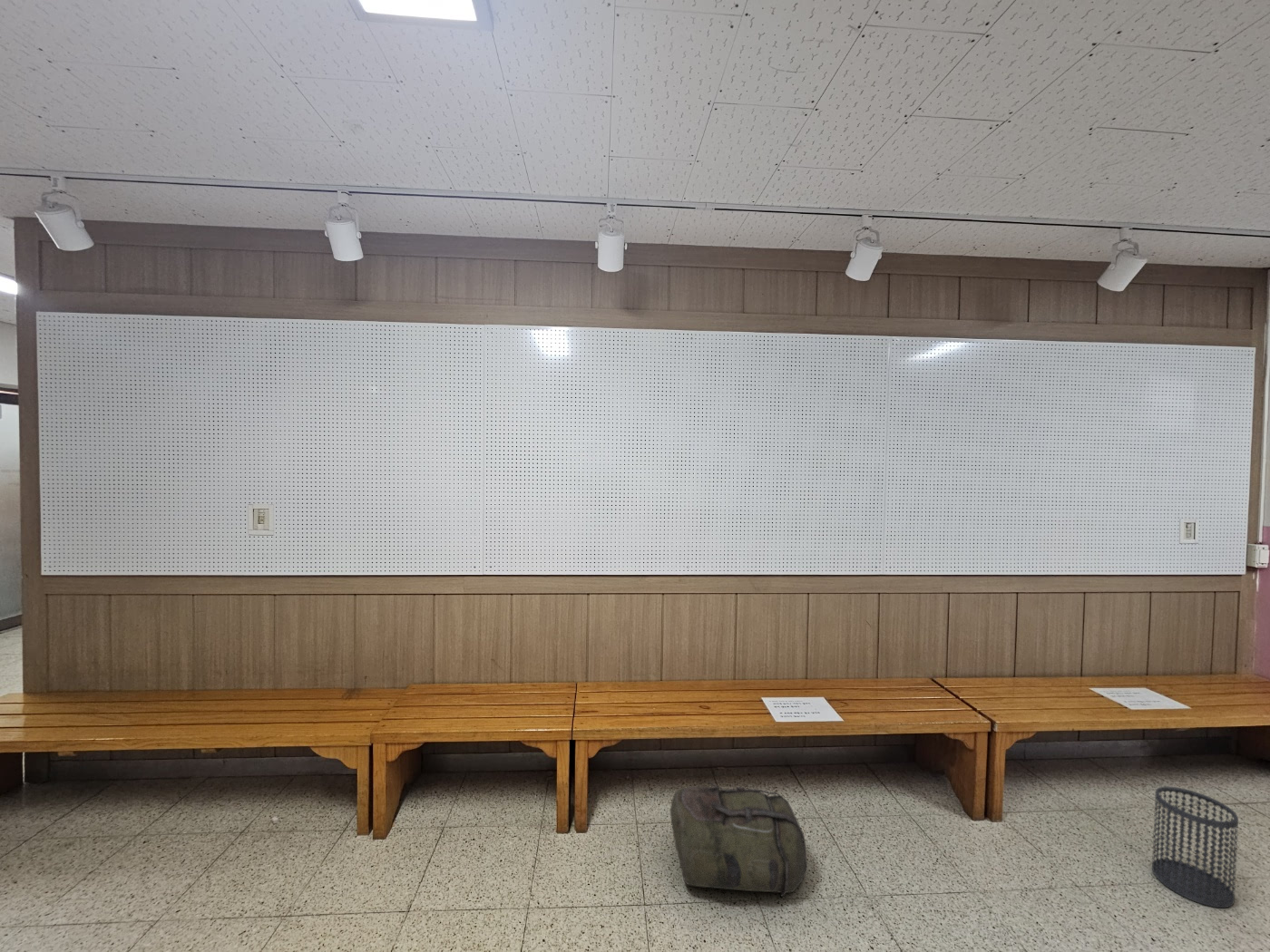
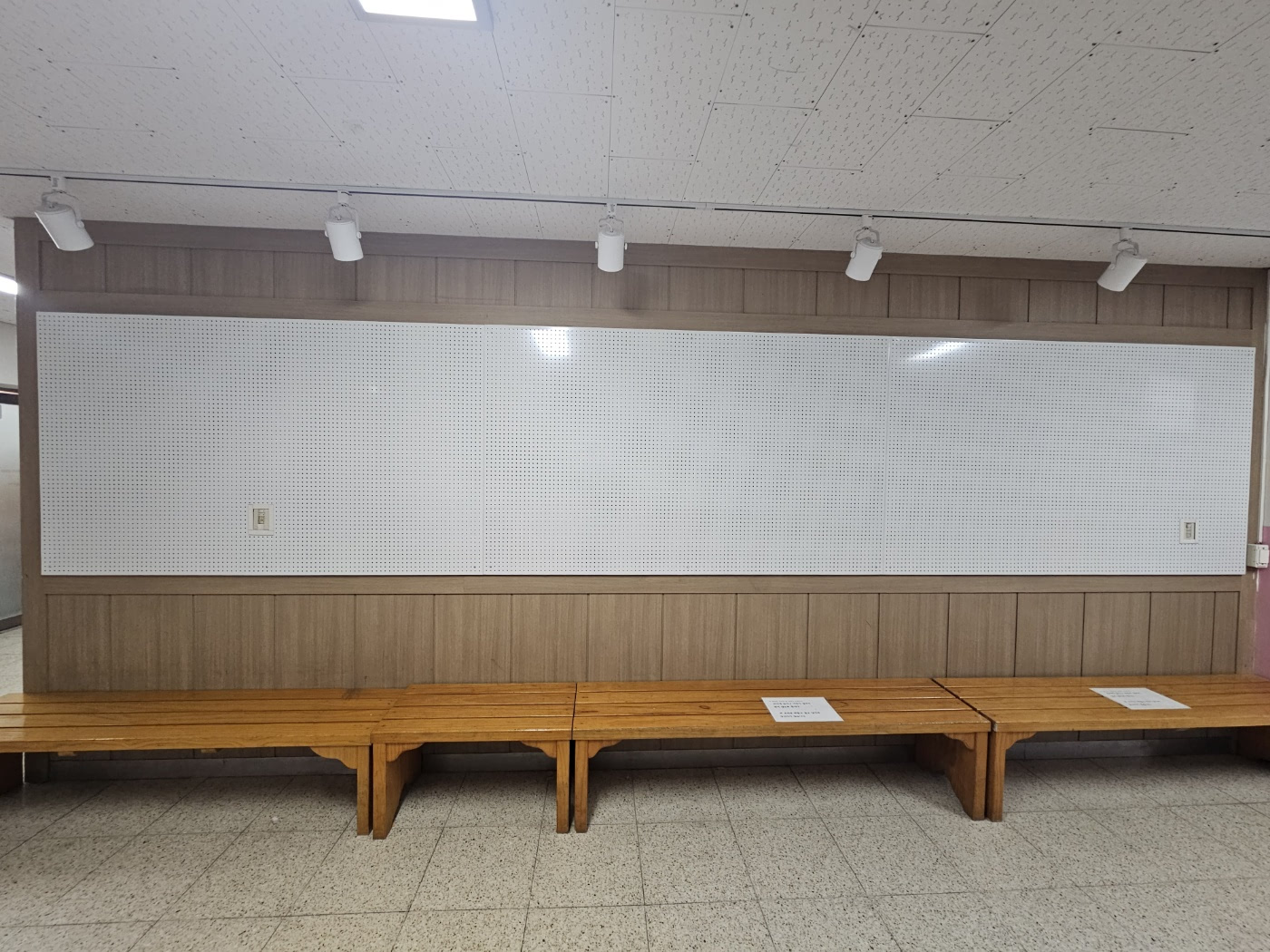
- wastebasket (1192, 843)
- backpack (737, 830)
